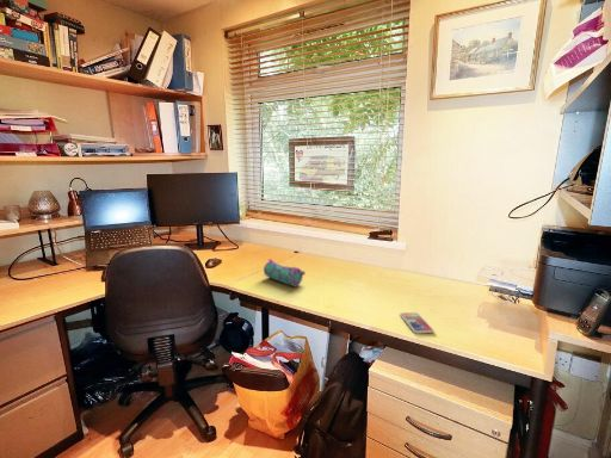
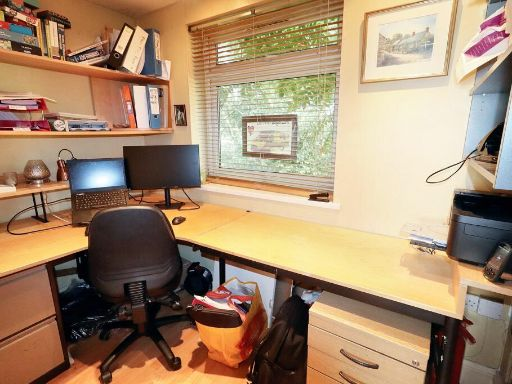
- pencil case (283, 272)
- smartphone (415, 322)
